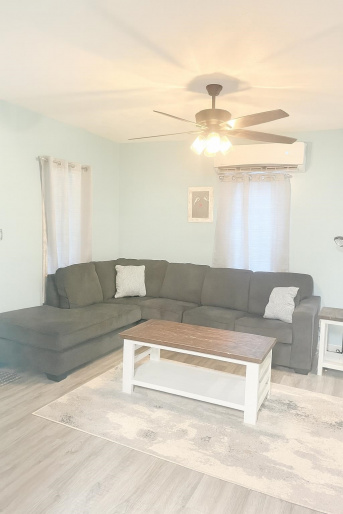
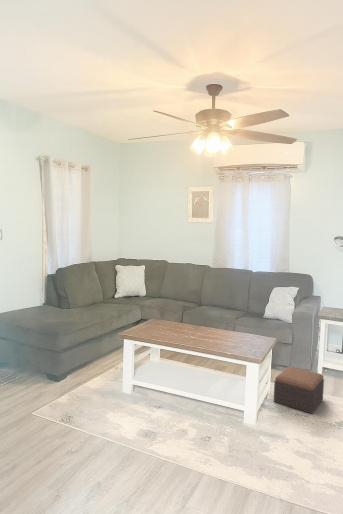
+ footstool (299, 387)
